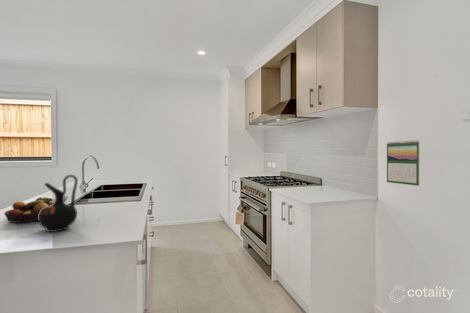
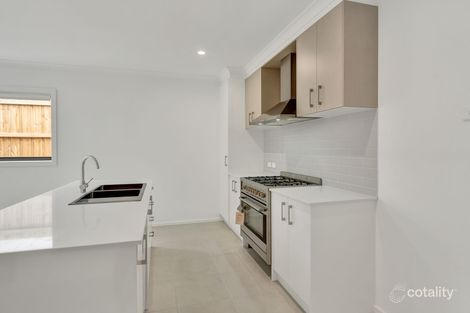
- calendar (402, 162)
- ceramic jug (58, 202)
- fruit bowl (36, 206)
